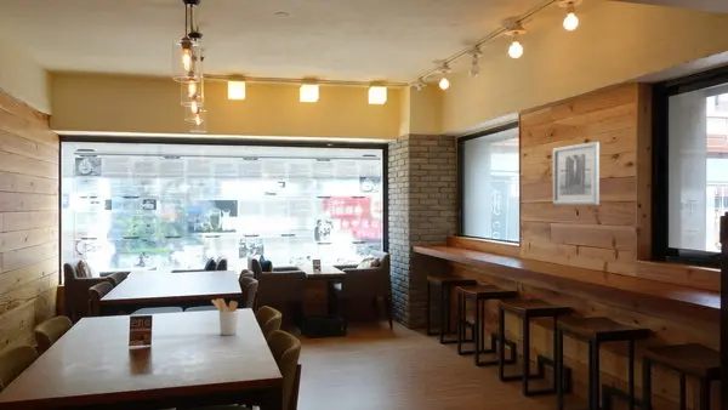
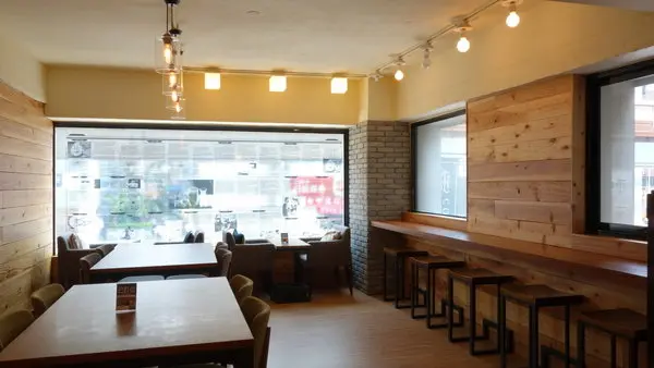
- utensil holder (224, 315)
- wall art (574, 175)
